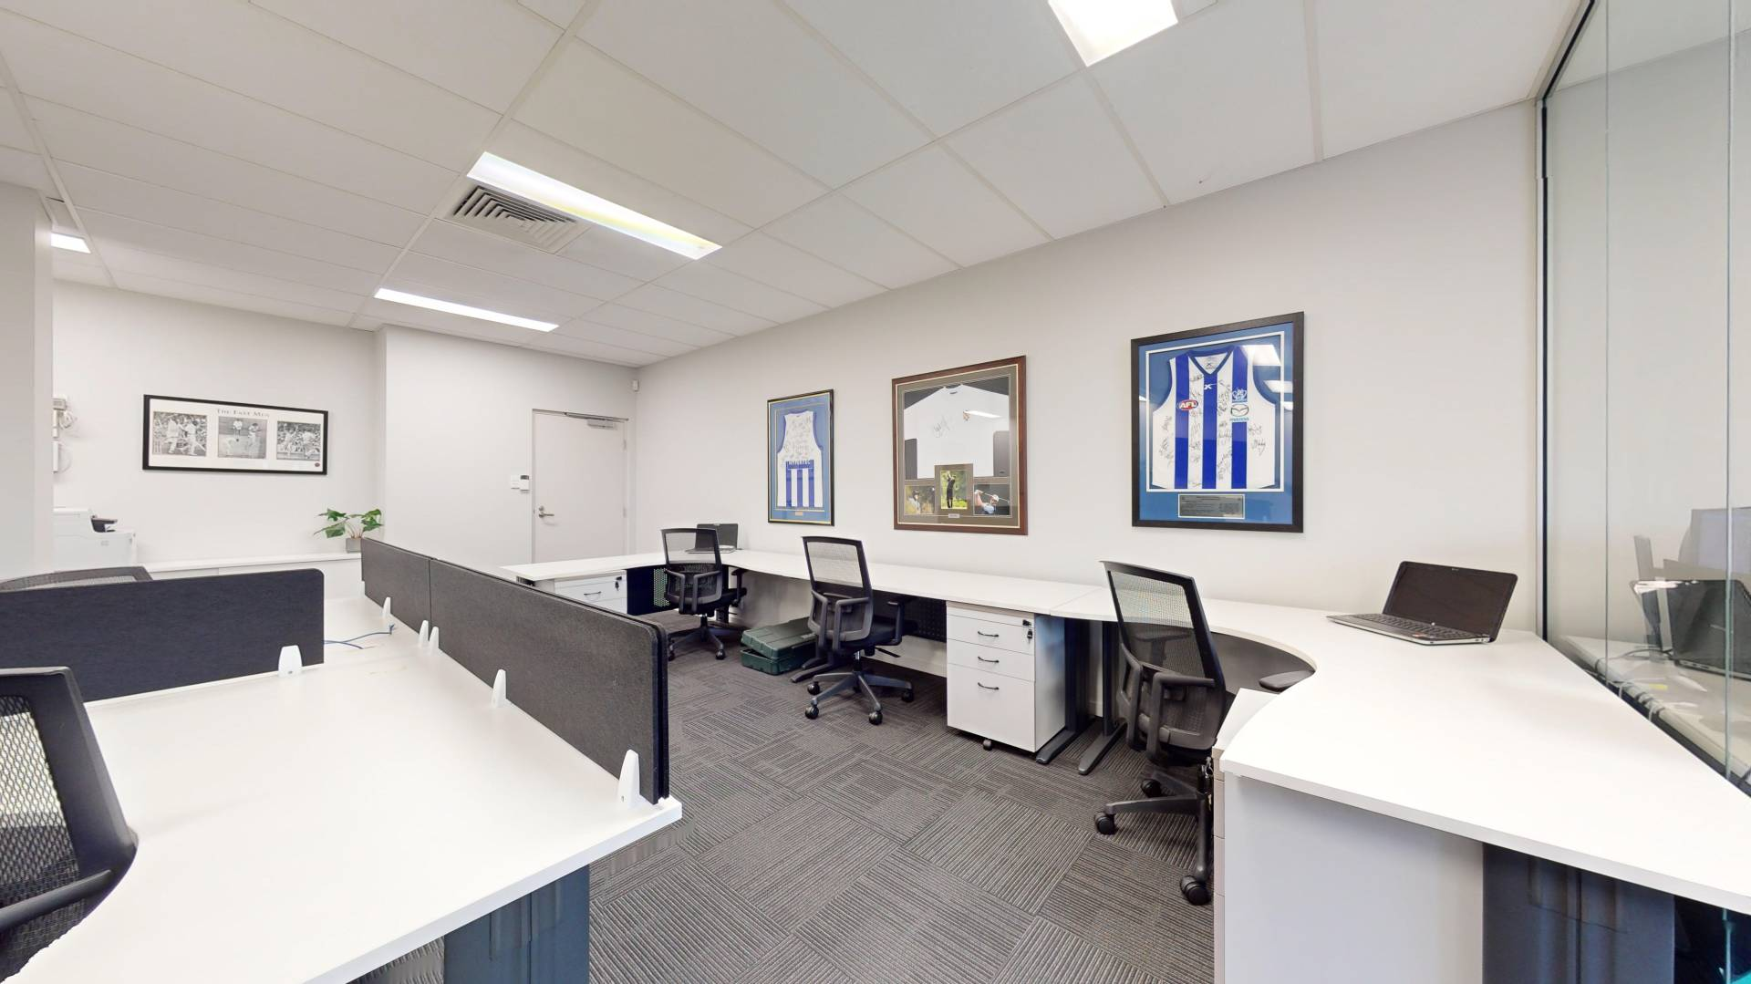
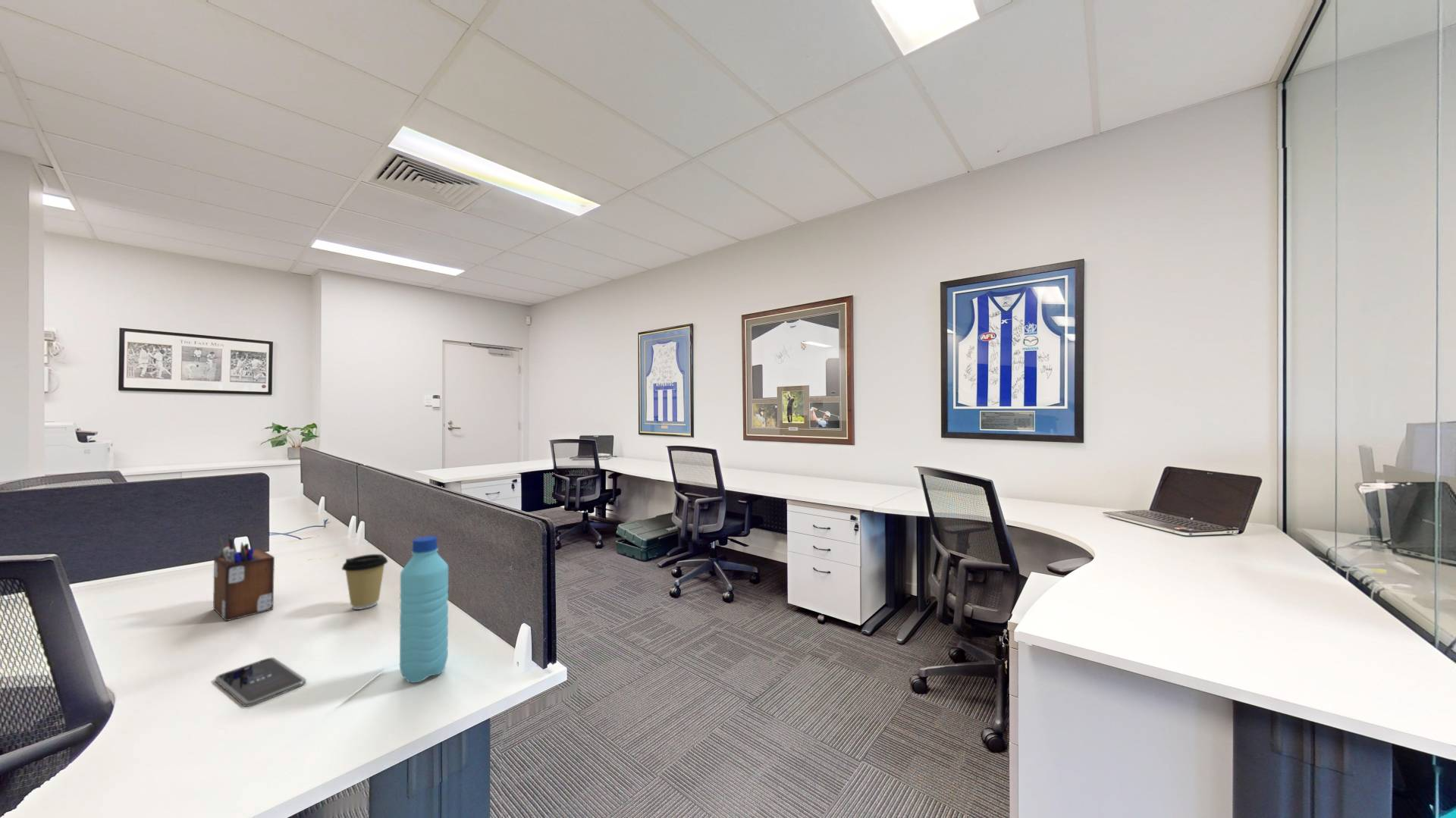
+ smartphone (260, 680)
+ desk organizer (243, 572)
+ coffee cup (365, 581)
+ water bottle (425, 606)
